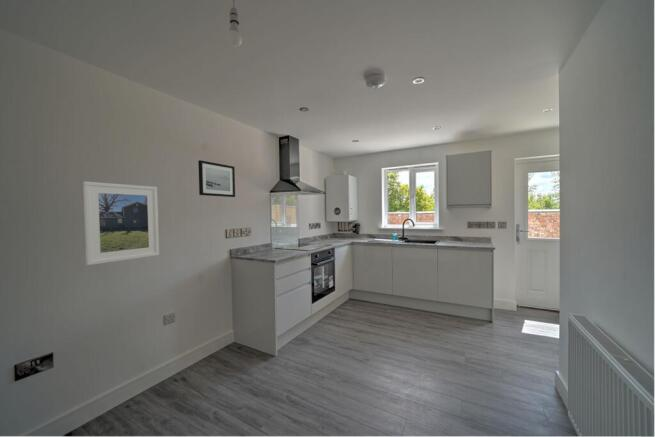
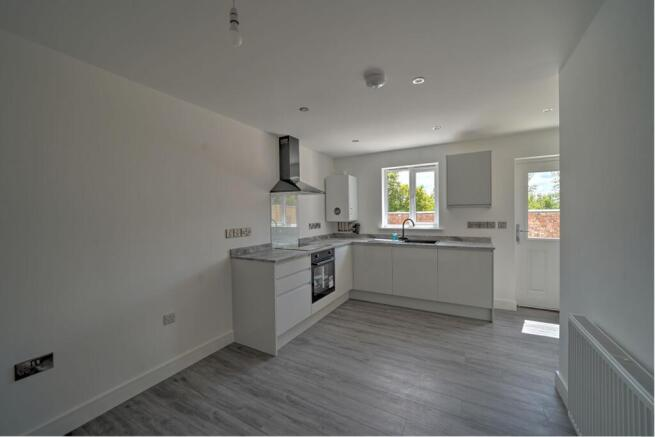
- wall art (218, 179)
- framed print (125, 222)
